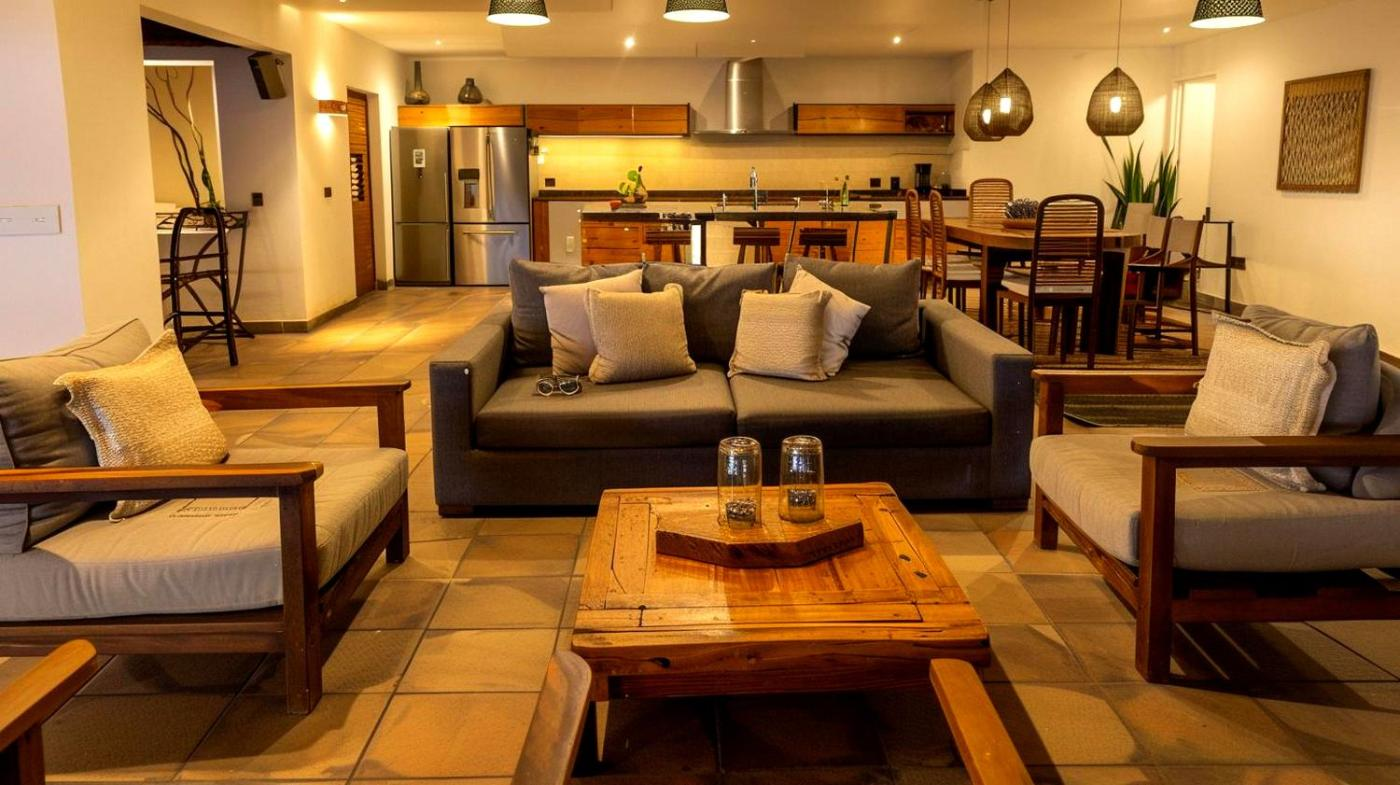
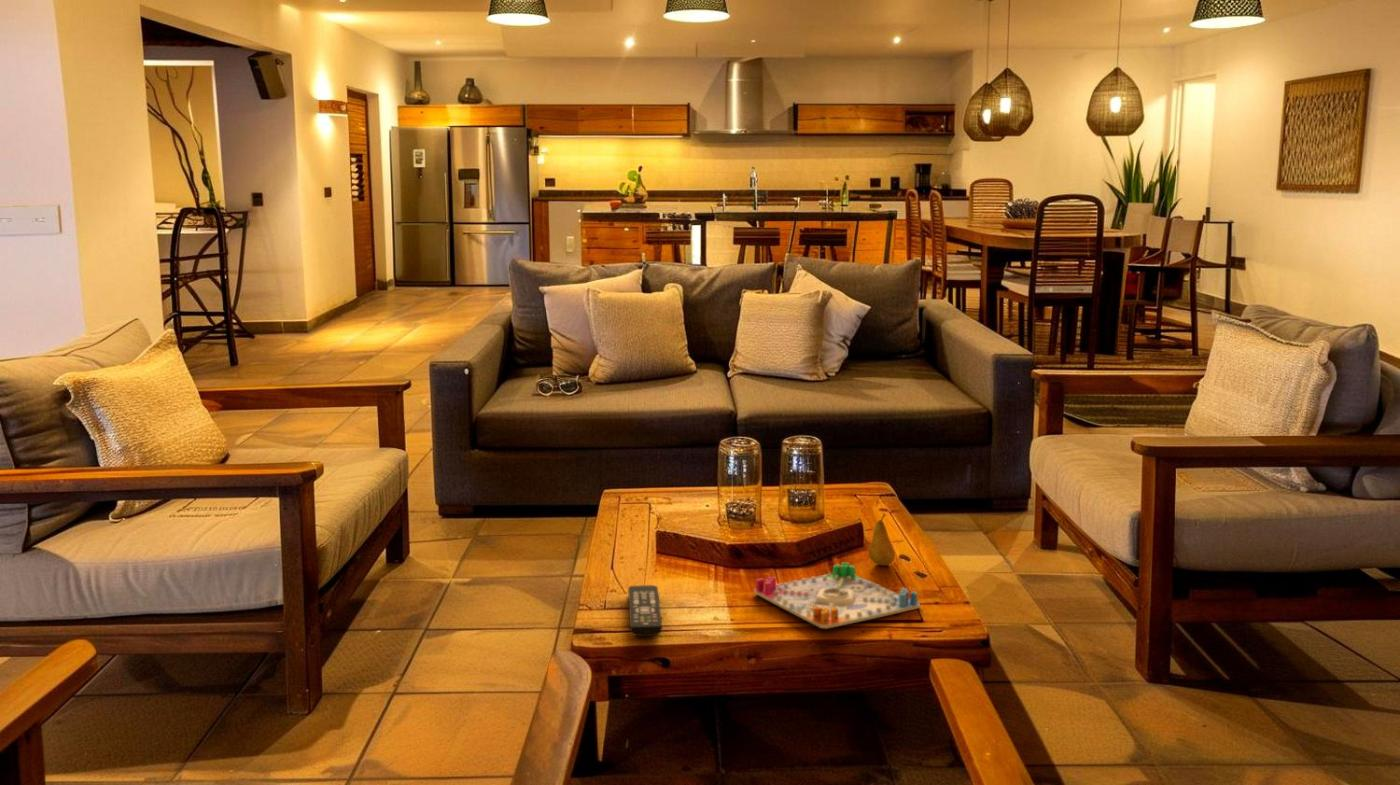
+ board game (835, 592)
+ fruit (882, 538)
+ remote control (644, 609)
